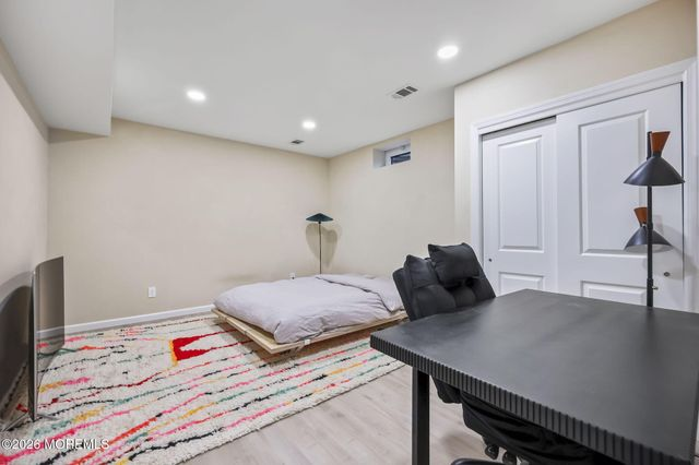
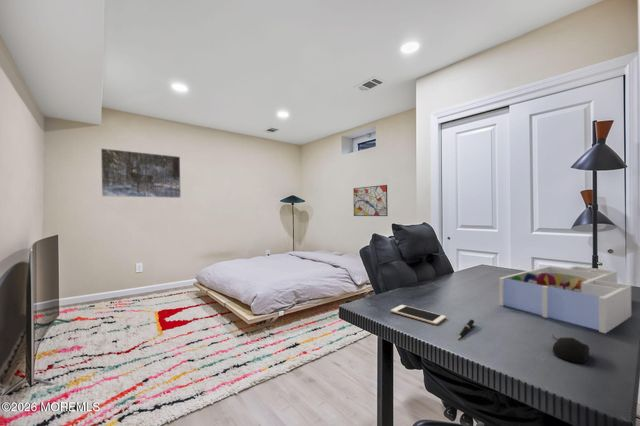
+ desk organizer (575, 290)
+ cell phone (417, 313)
+ wall art (369, 201)
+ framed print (143, 175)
+ computer mouse (566, 341)
+ pen (465, 328)
